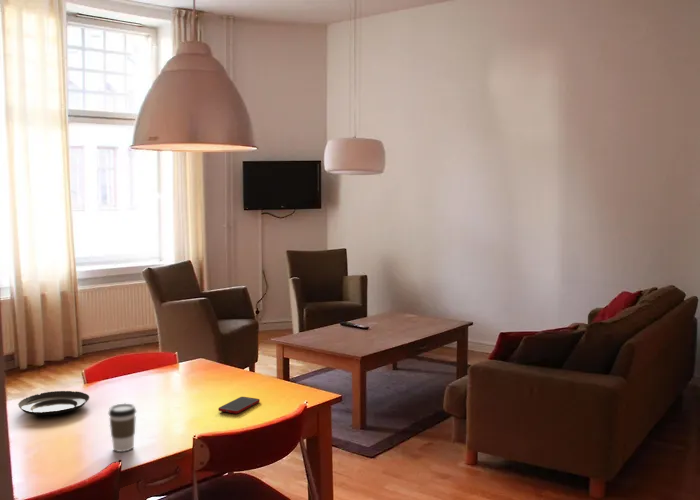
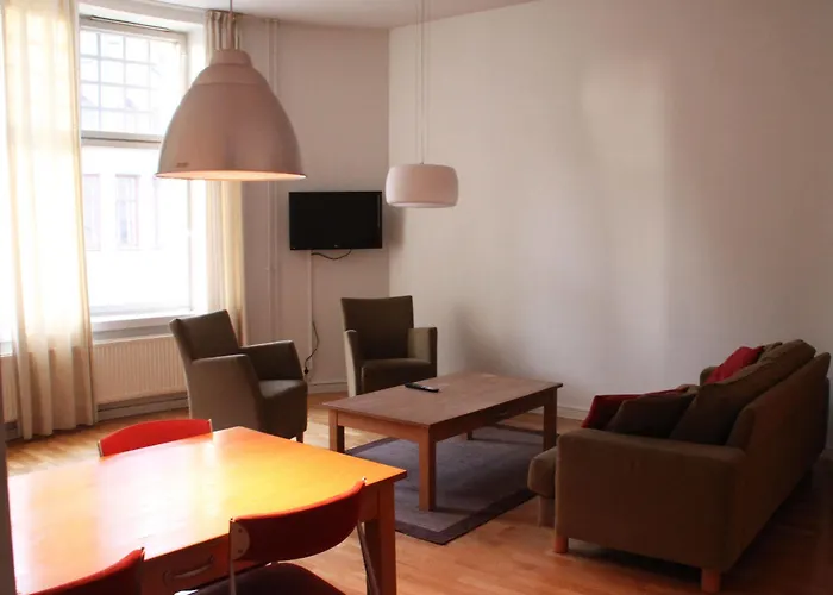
- coffee cup (122, 427)
- tart tin (54, 404)
- cell phone (239, 404)
